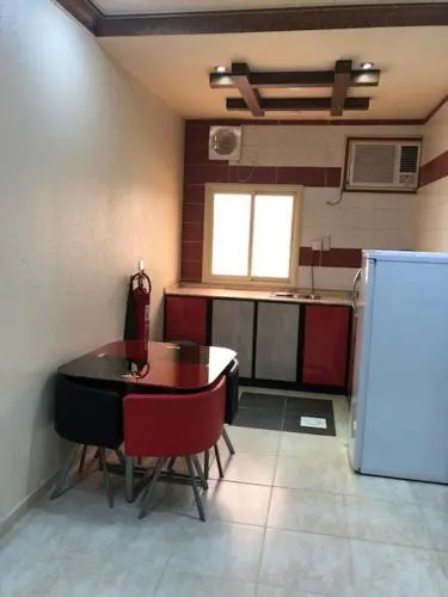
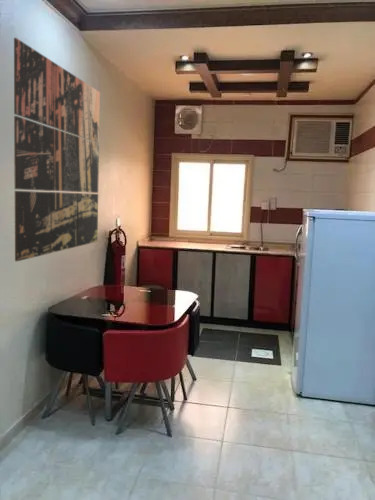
+ wall art (64, 162)
